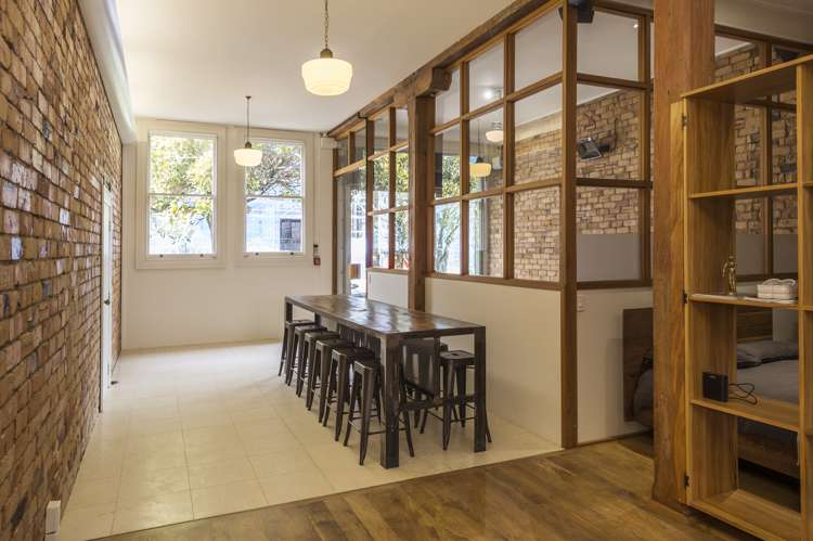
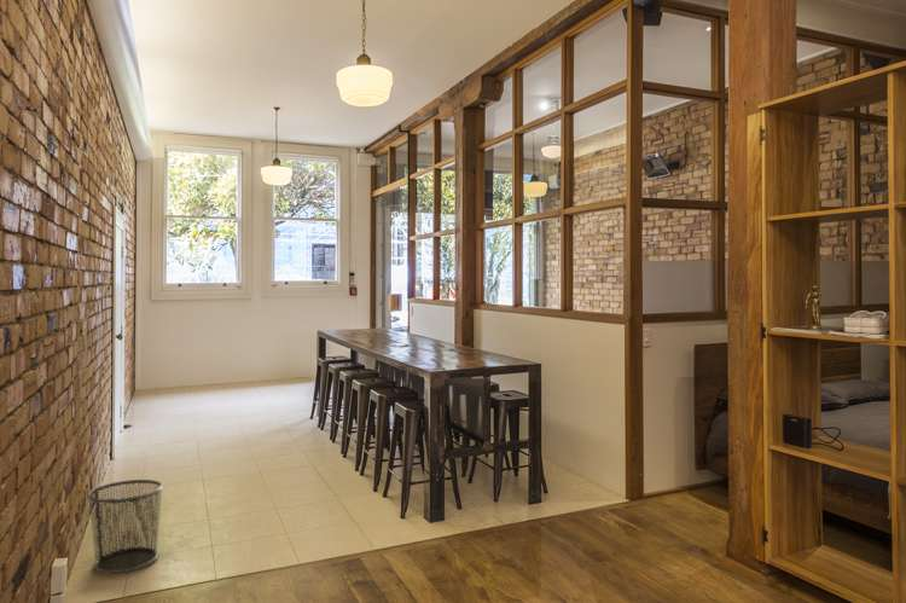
+ waste bin (126, 526)
